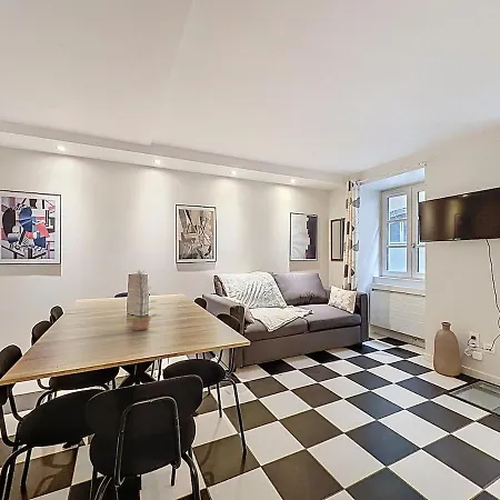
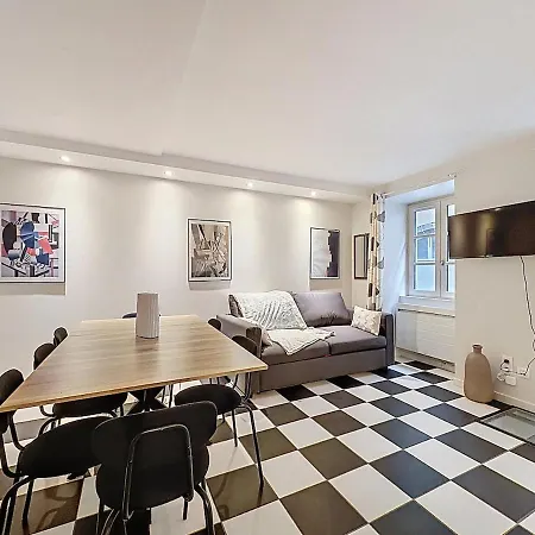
- plant (143, 297)
